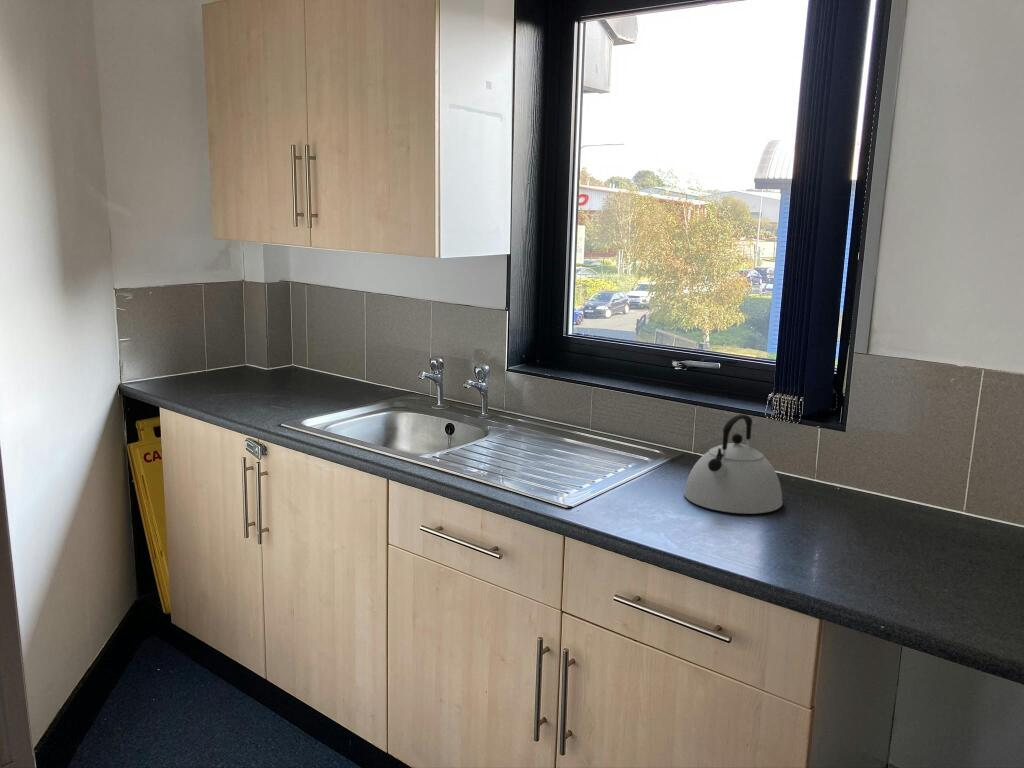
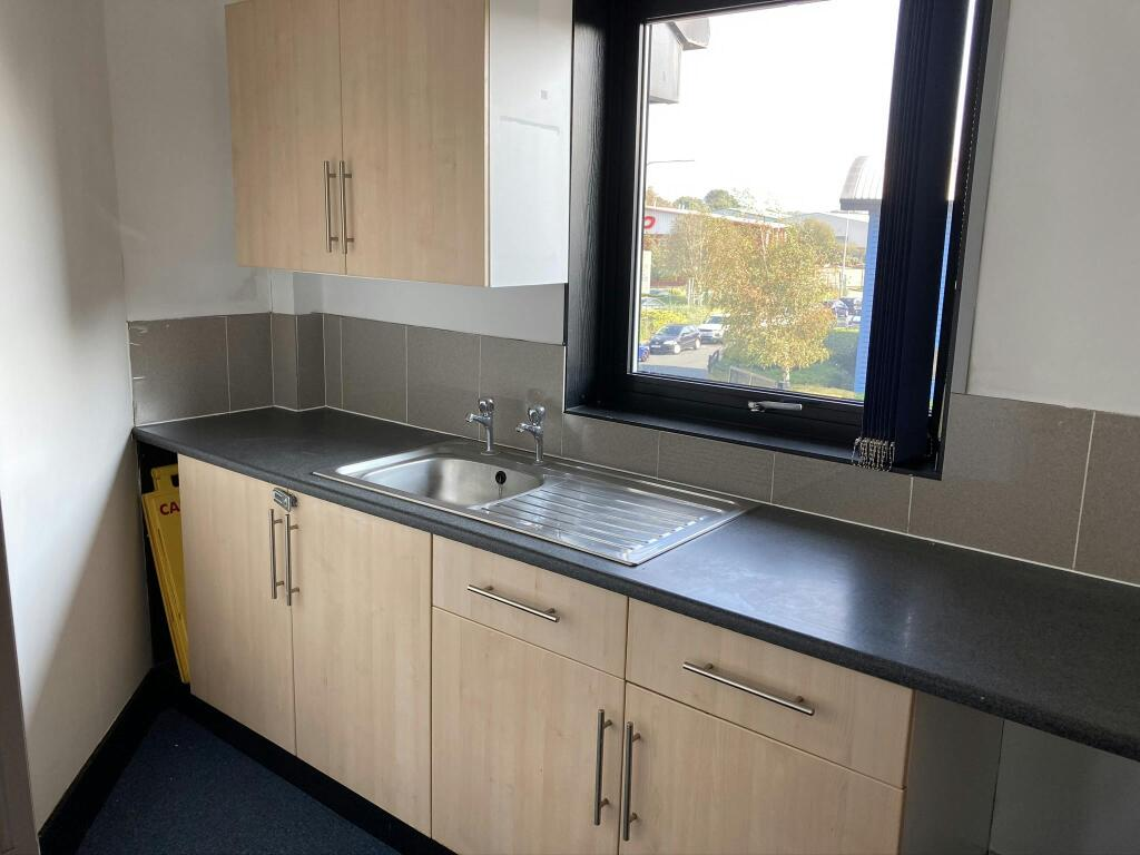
- kettle (734, 457)
